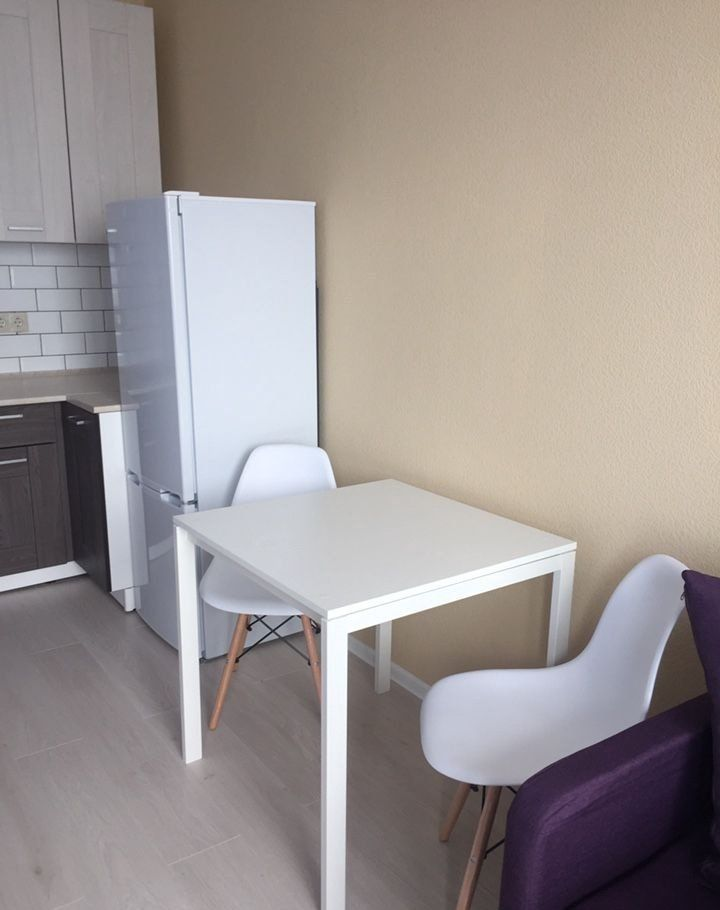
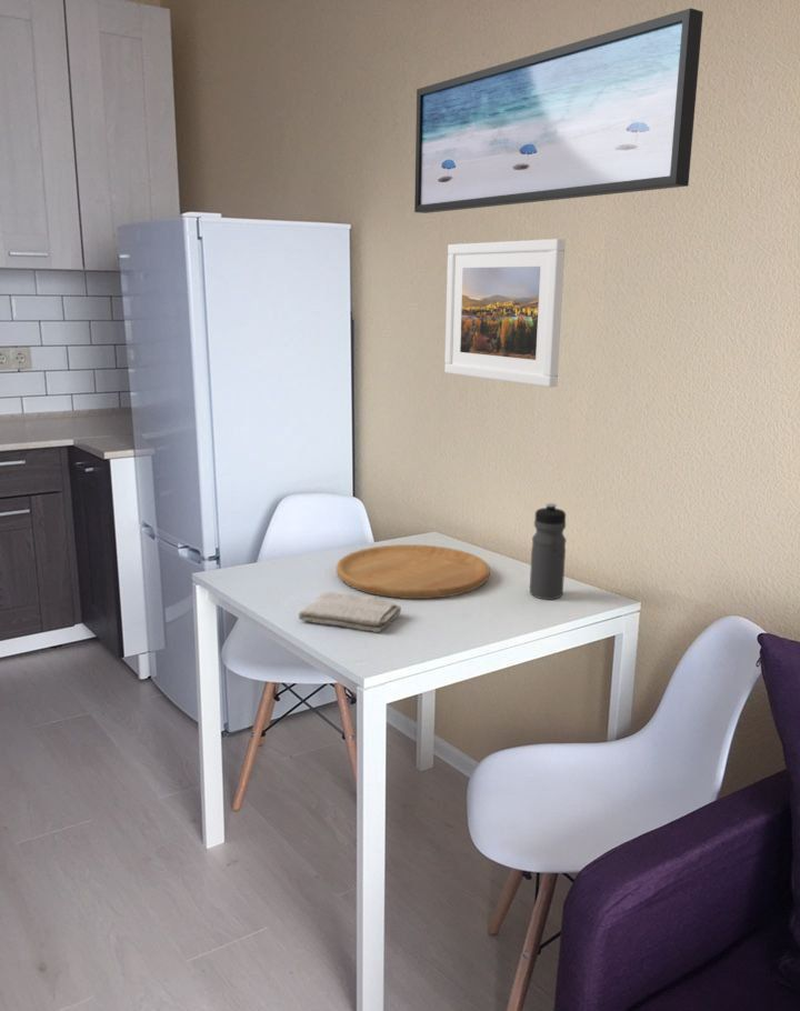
+ water bottle (548, 549)
+ wall art (532, 130)
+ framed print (499, 311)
+ cutting board (412, 570)
+ washcloth (350, 610)
